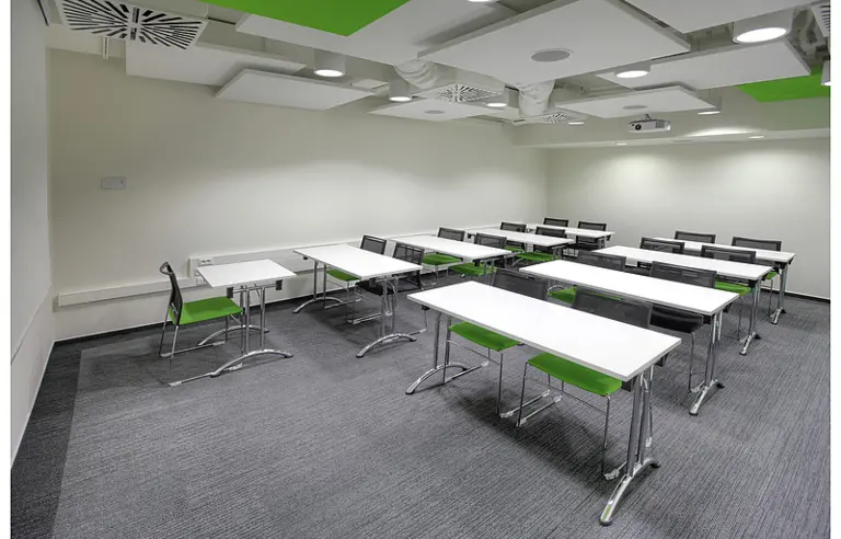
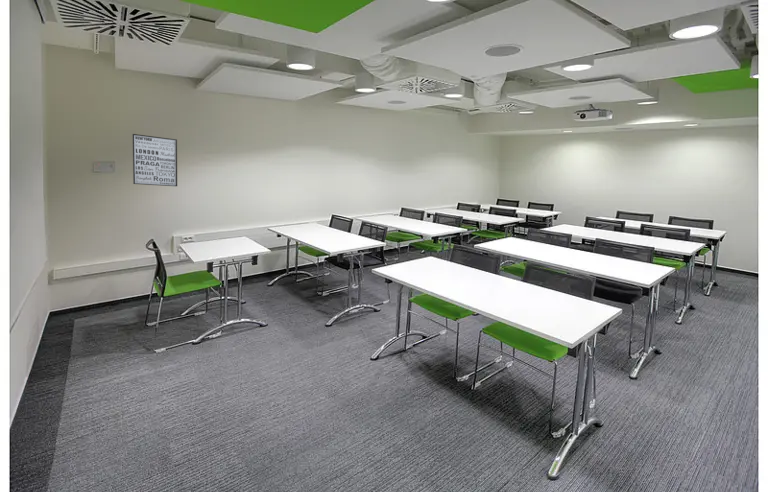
+ wall art (155, 161)
